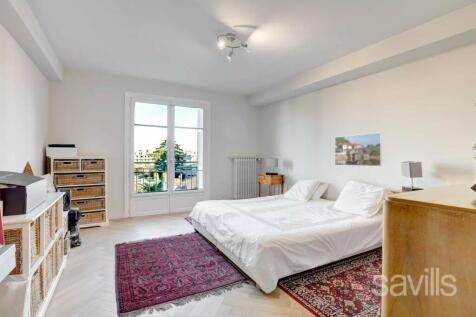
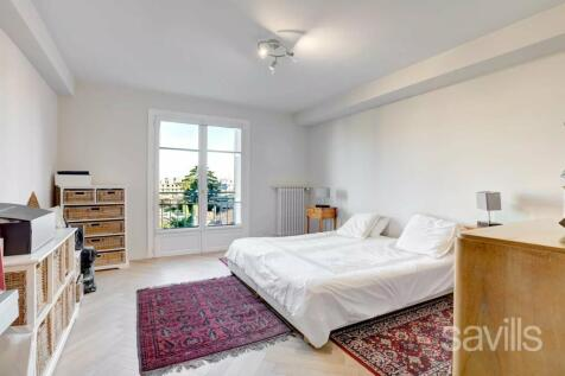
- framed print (356, 150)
